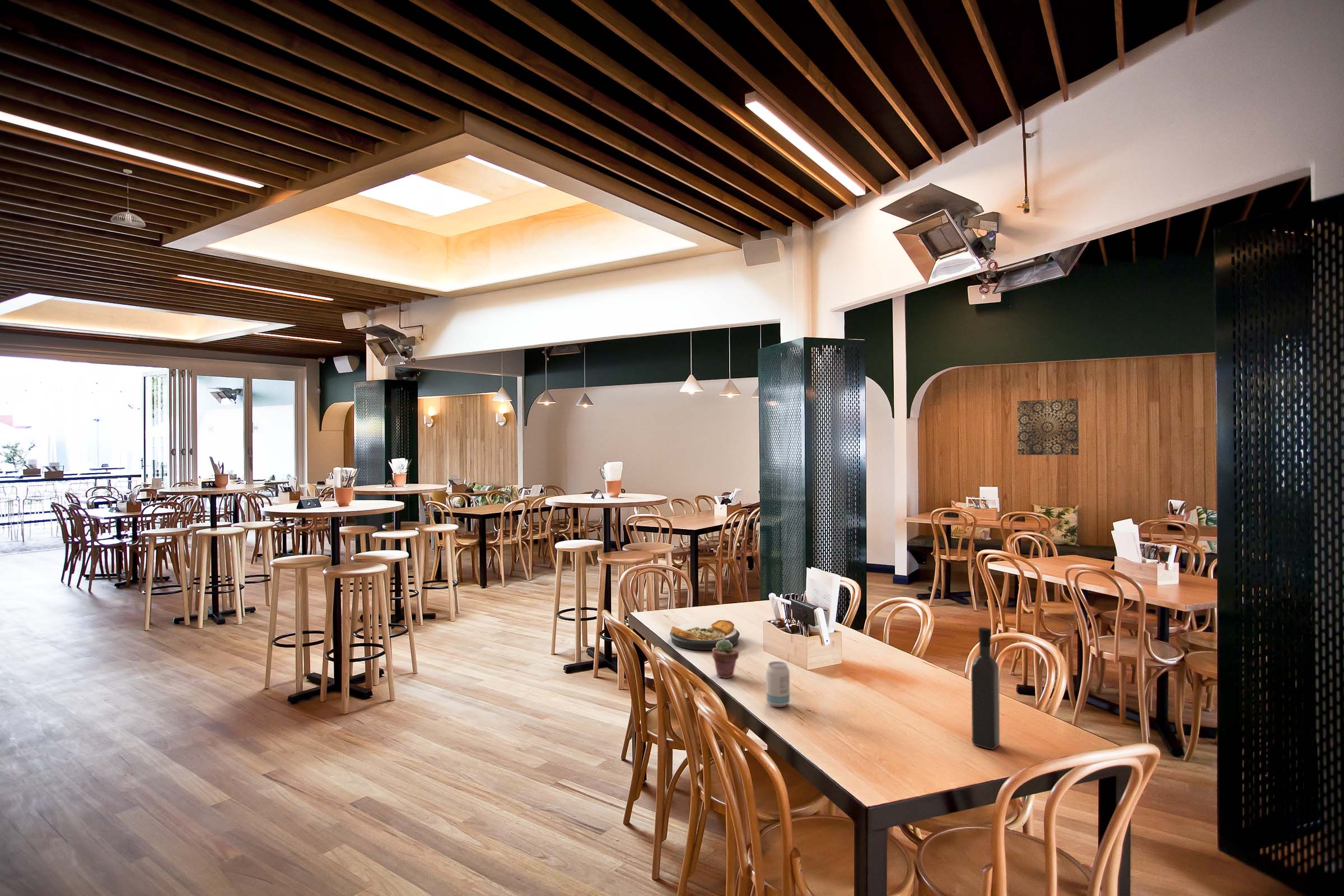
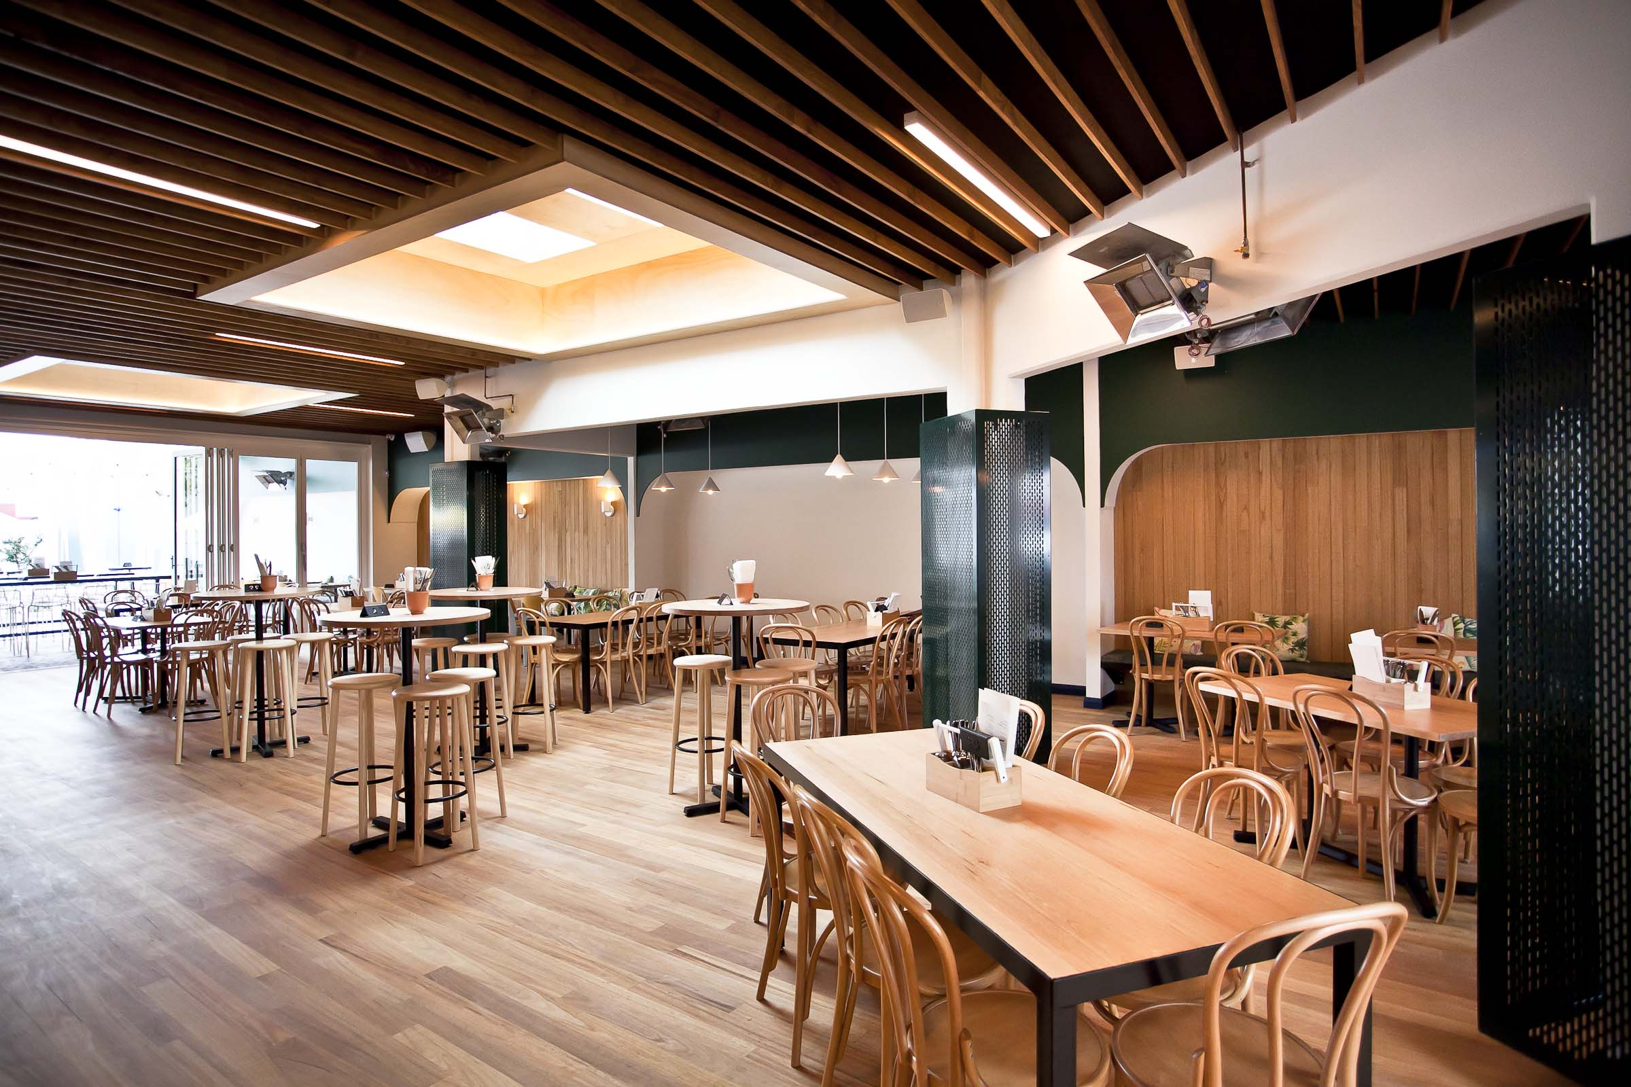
- wine bottle (985, 686)
- plate (704, 633)
- wall art (1047, 427)
- beverage can (778, 684)
- potted succulent (725, 657)
- pendant light (128, 197)
